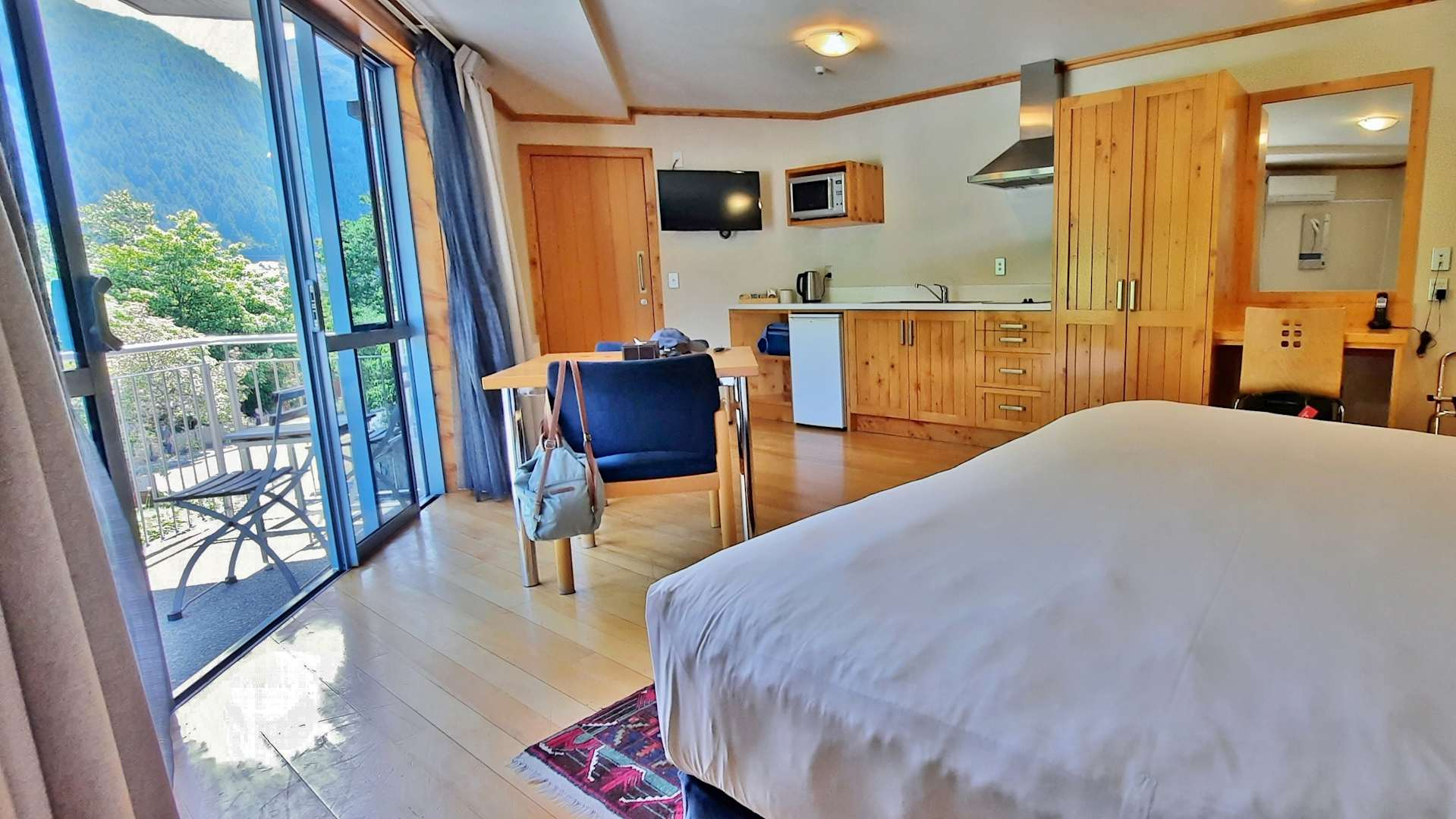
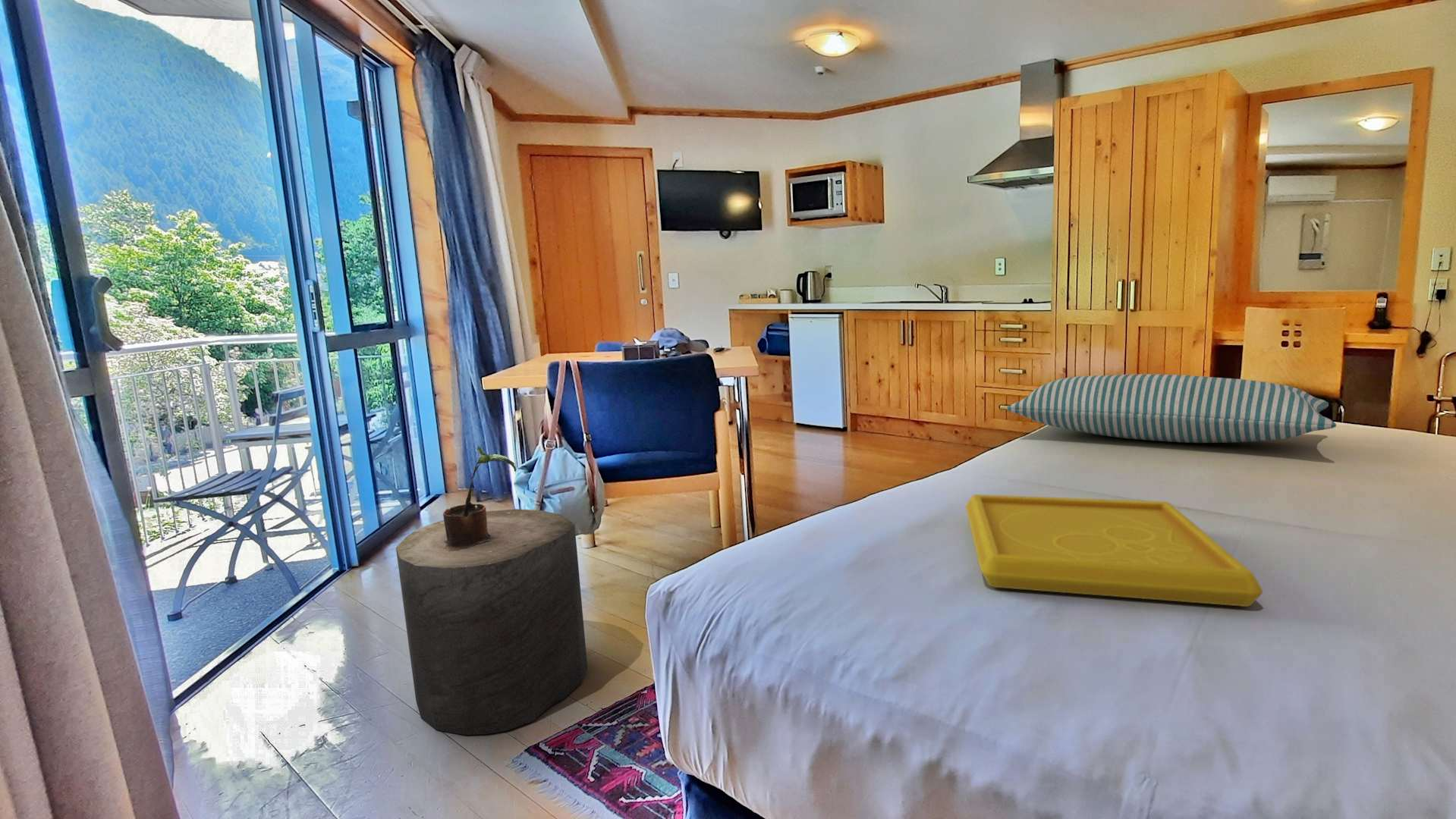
+ potted plant (471, 490)
+ stool (494, 610)
+ pillow (1159, 406)
+ serving tray (1086, 541)
